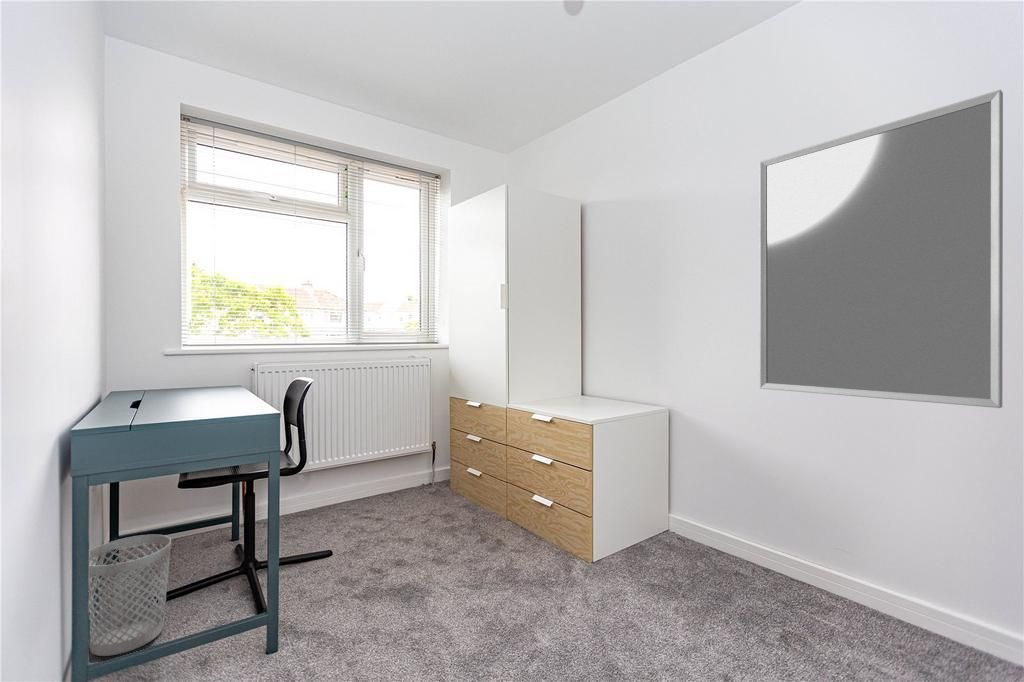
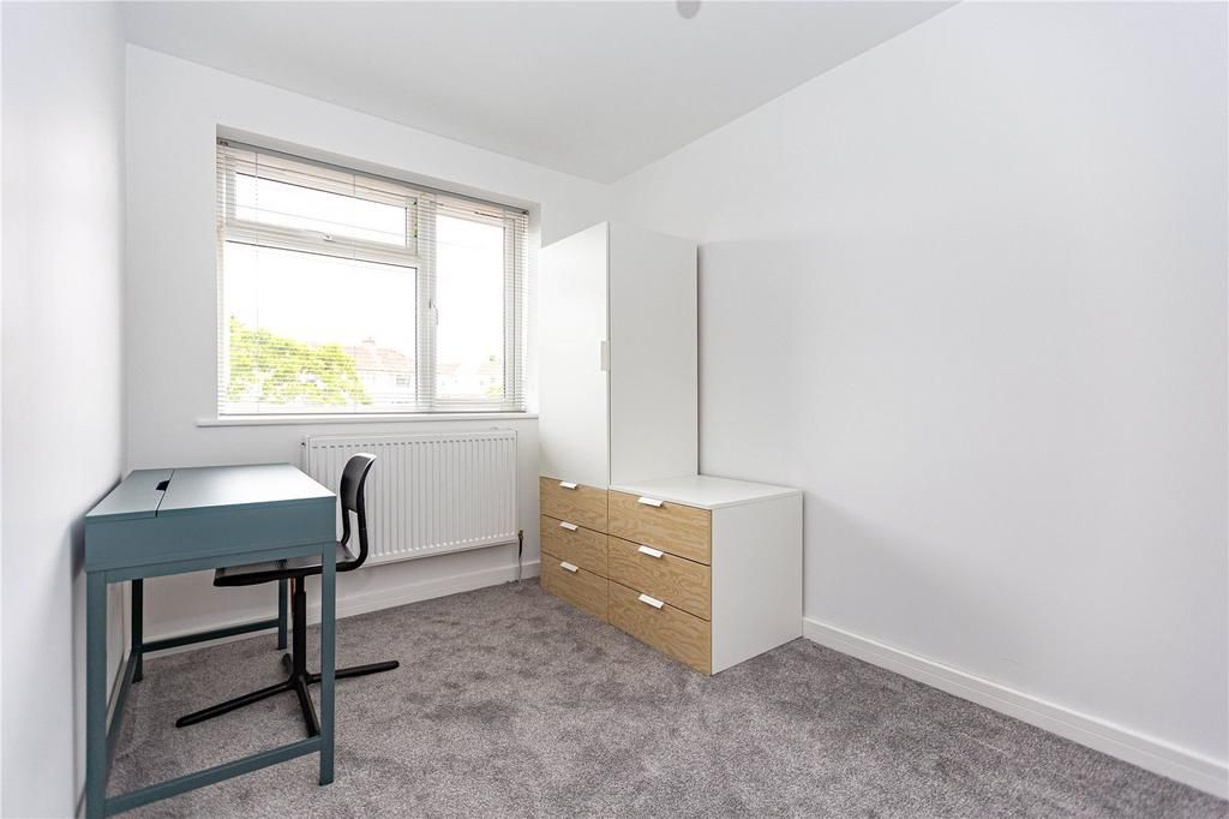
- home mirror (861, 264)
- wastebasket (127, 593)
